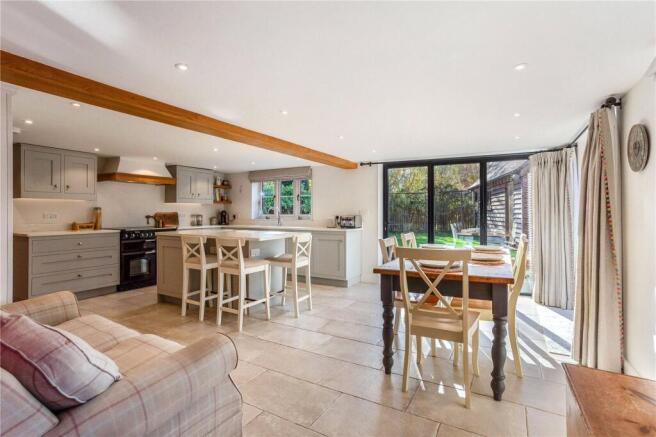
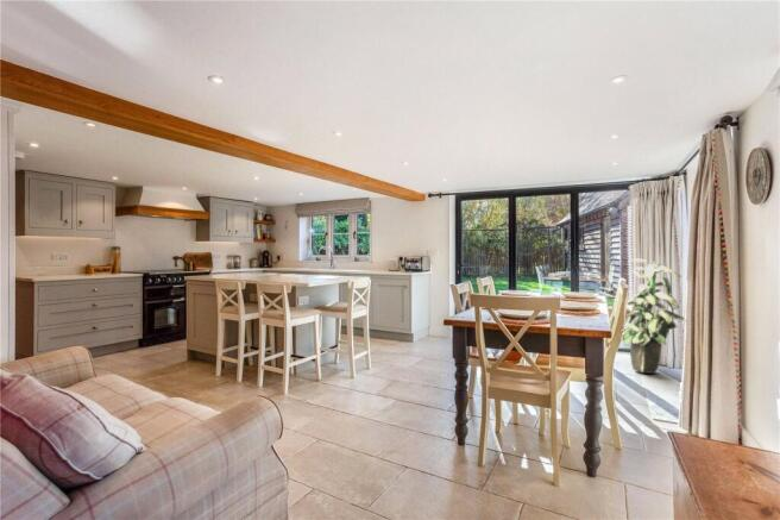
+ indoor plant (644, 314)
